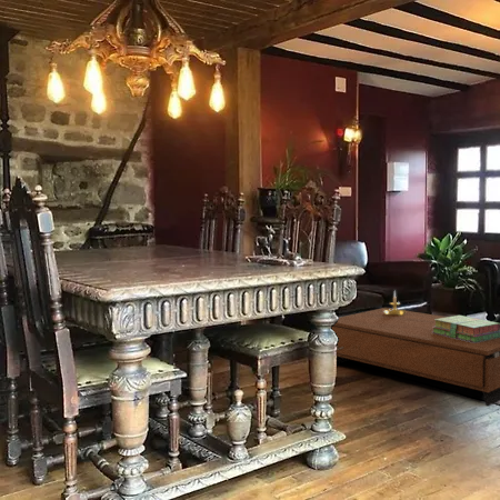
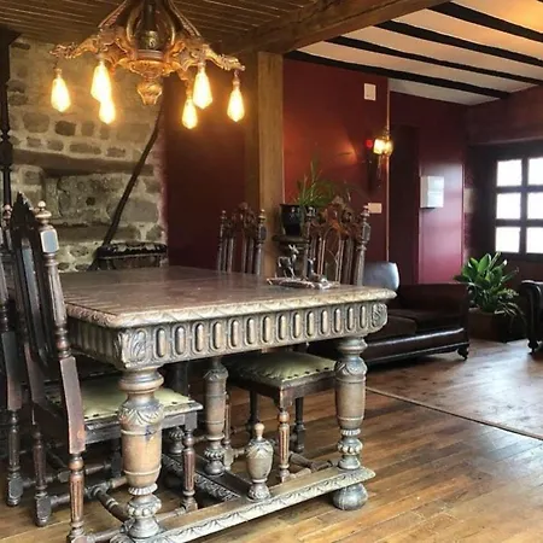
- stack of books (467, 327)
- candle holder (393, 302)
- coffee table (427, 350)
